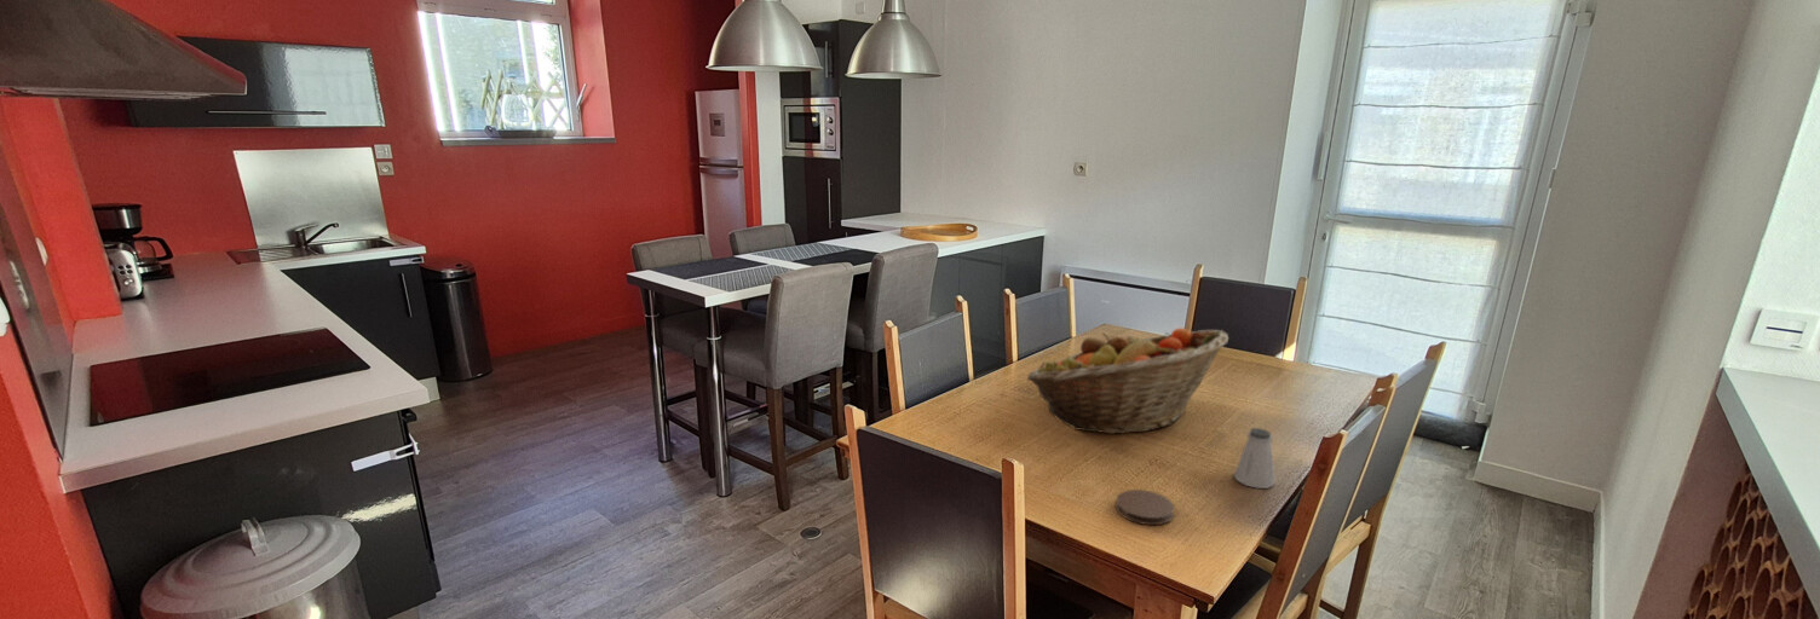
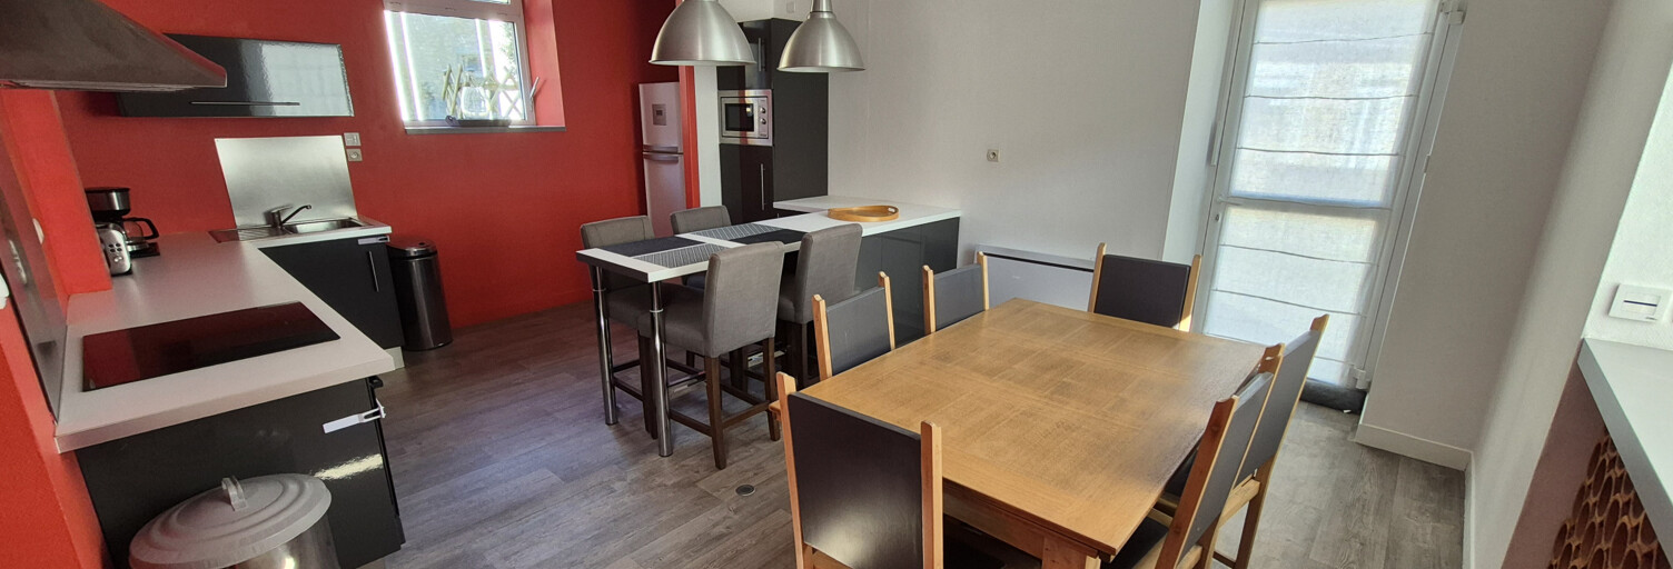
- coaster (1144, 507)
- saltshaker (1257, 456)
- fruit basket (1127, 370)
